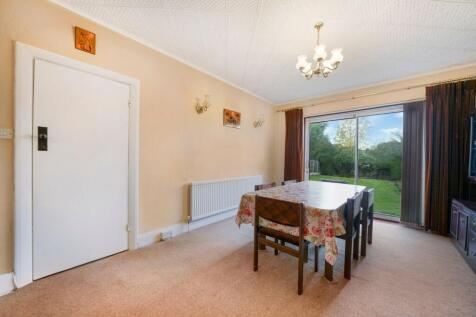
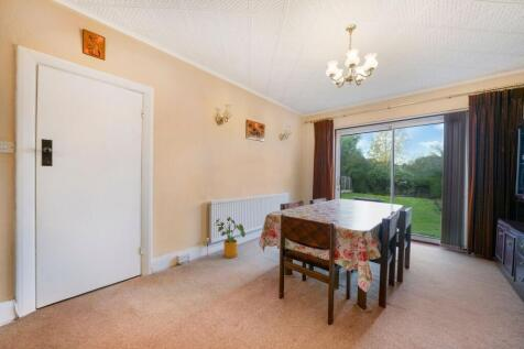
+ house plant (228, 237)
